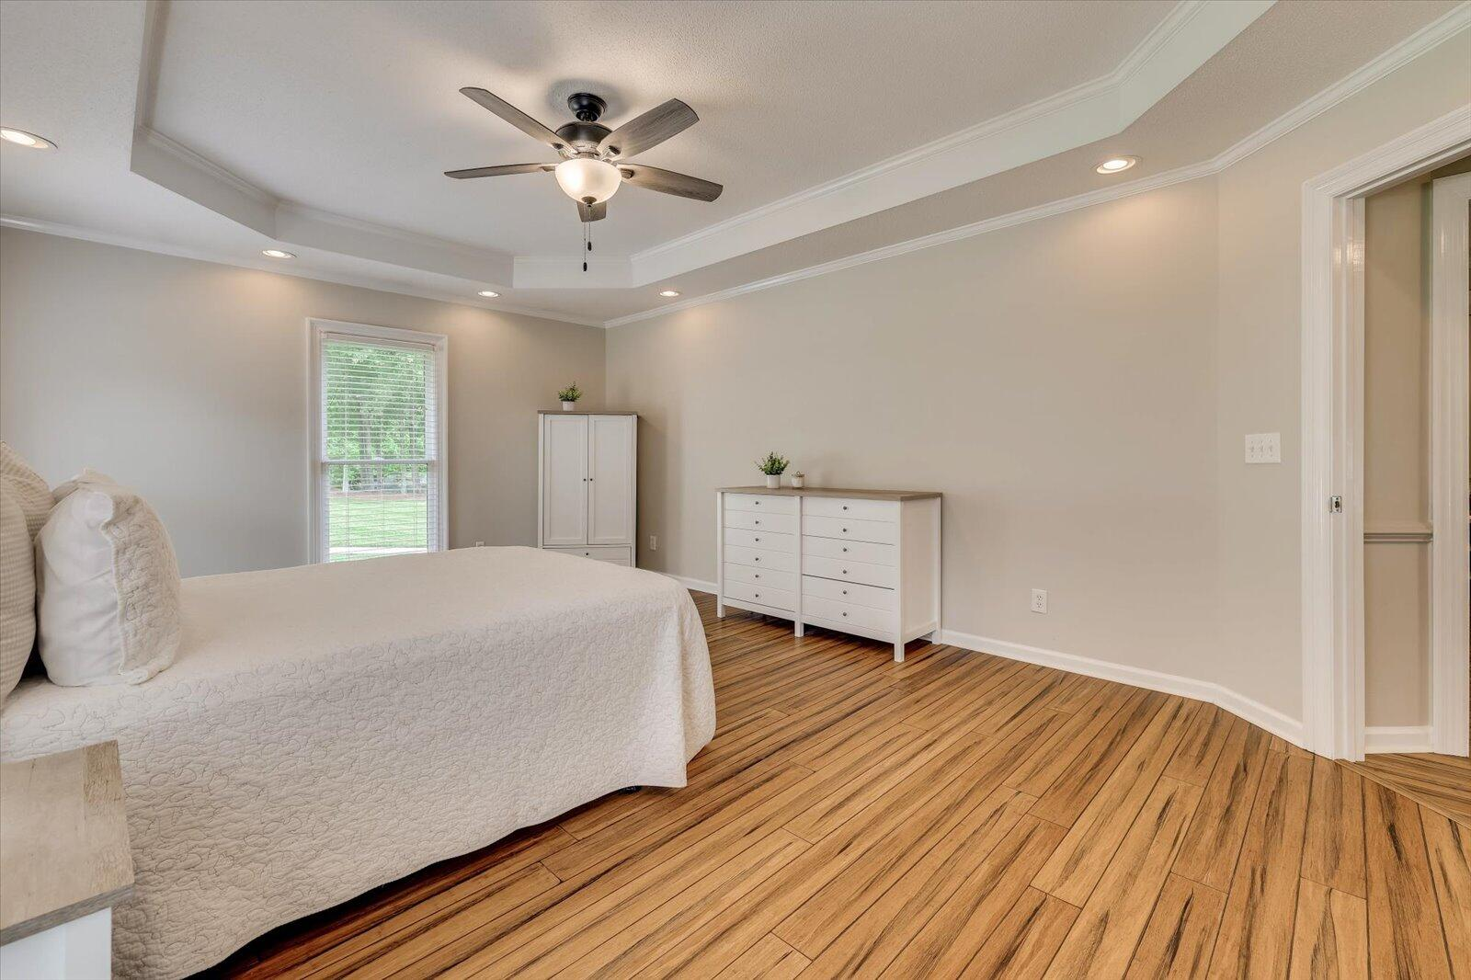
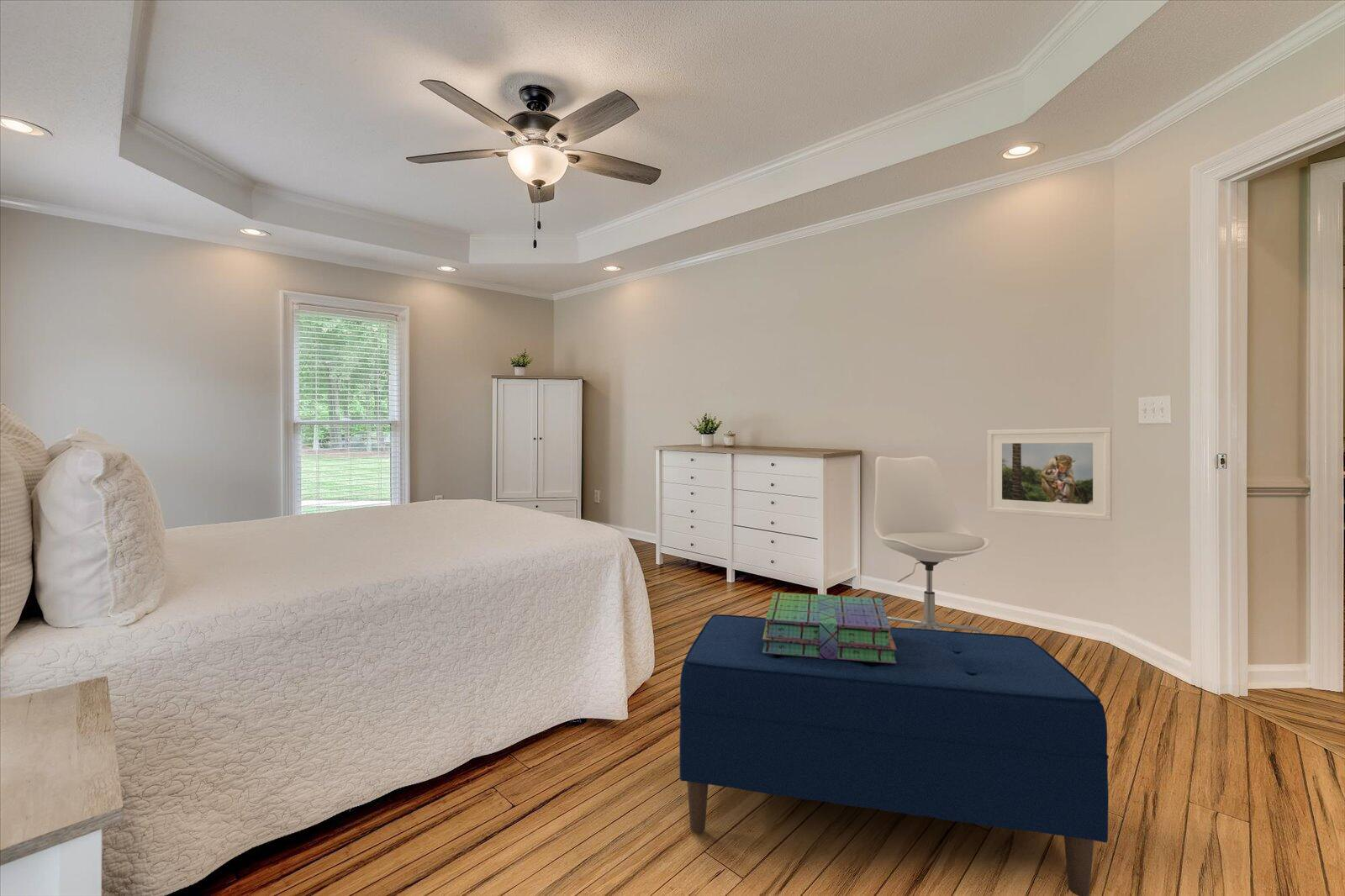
+ chair (929, 553)
+ stack of books (825, 625)
+ bench (867, 730)
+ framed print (1045, 472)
